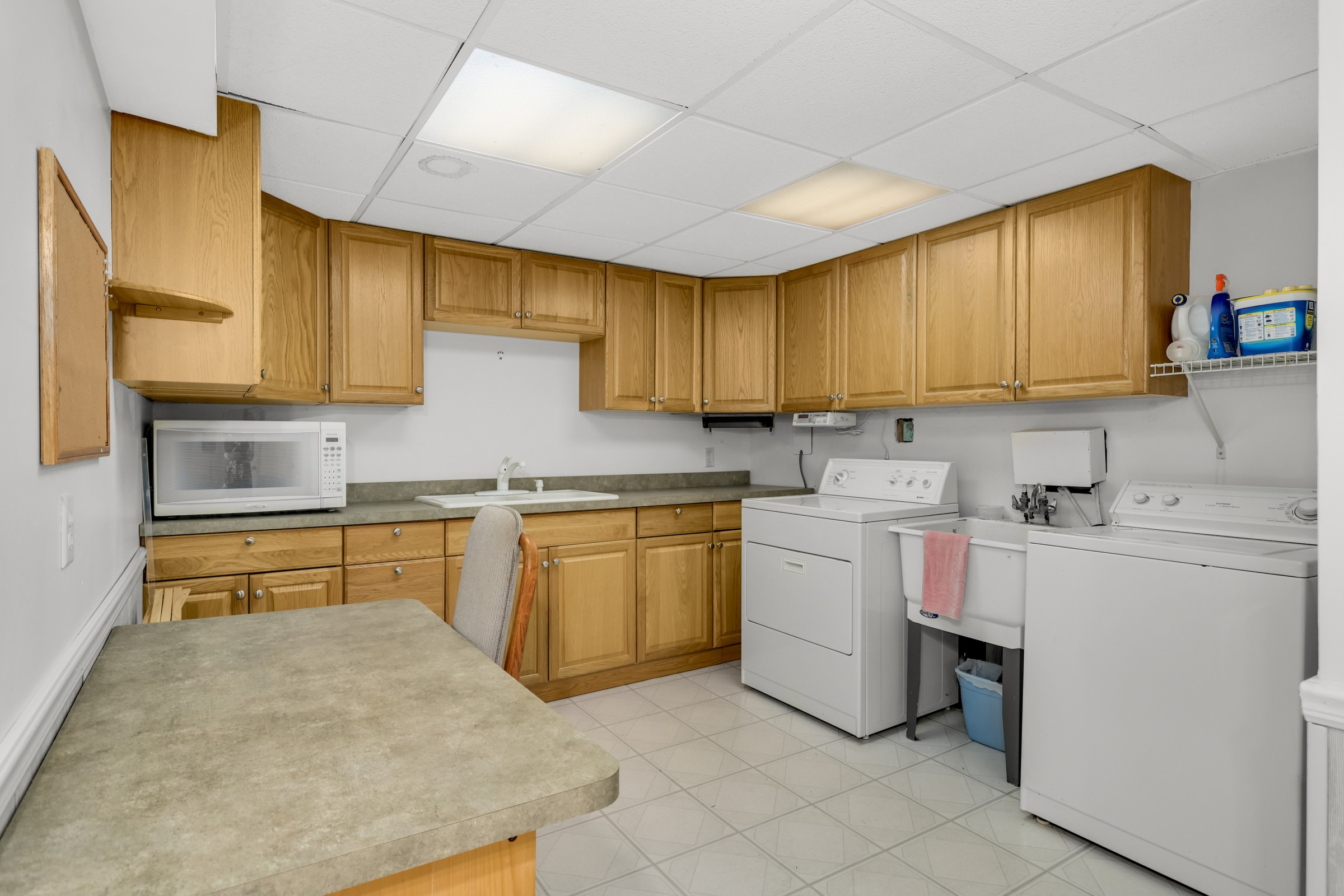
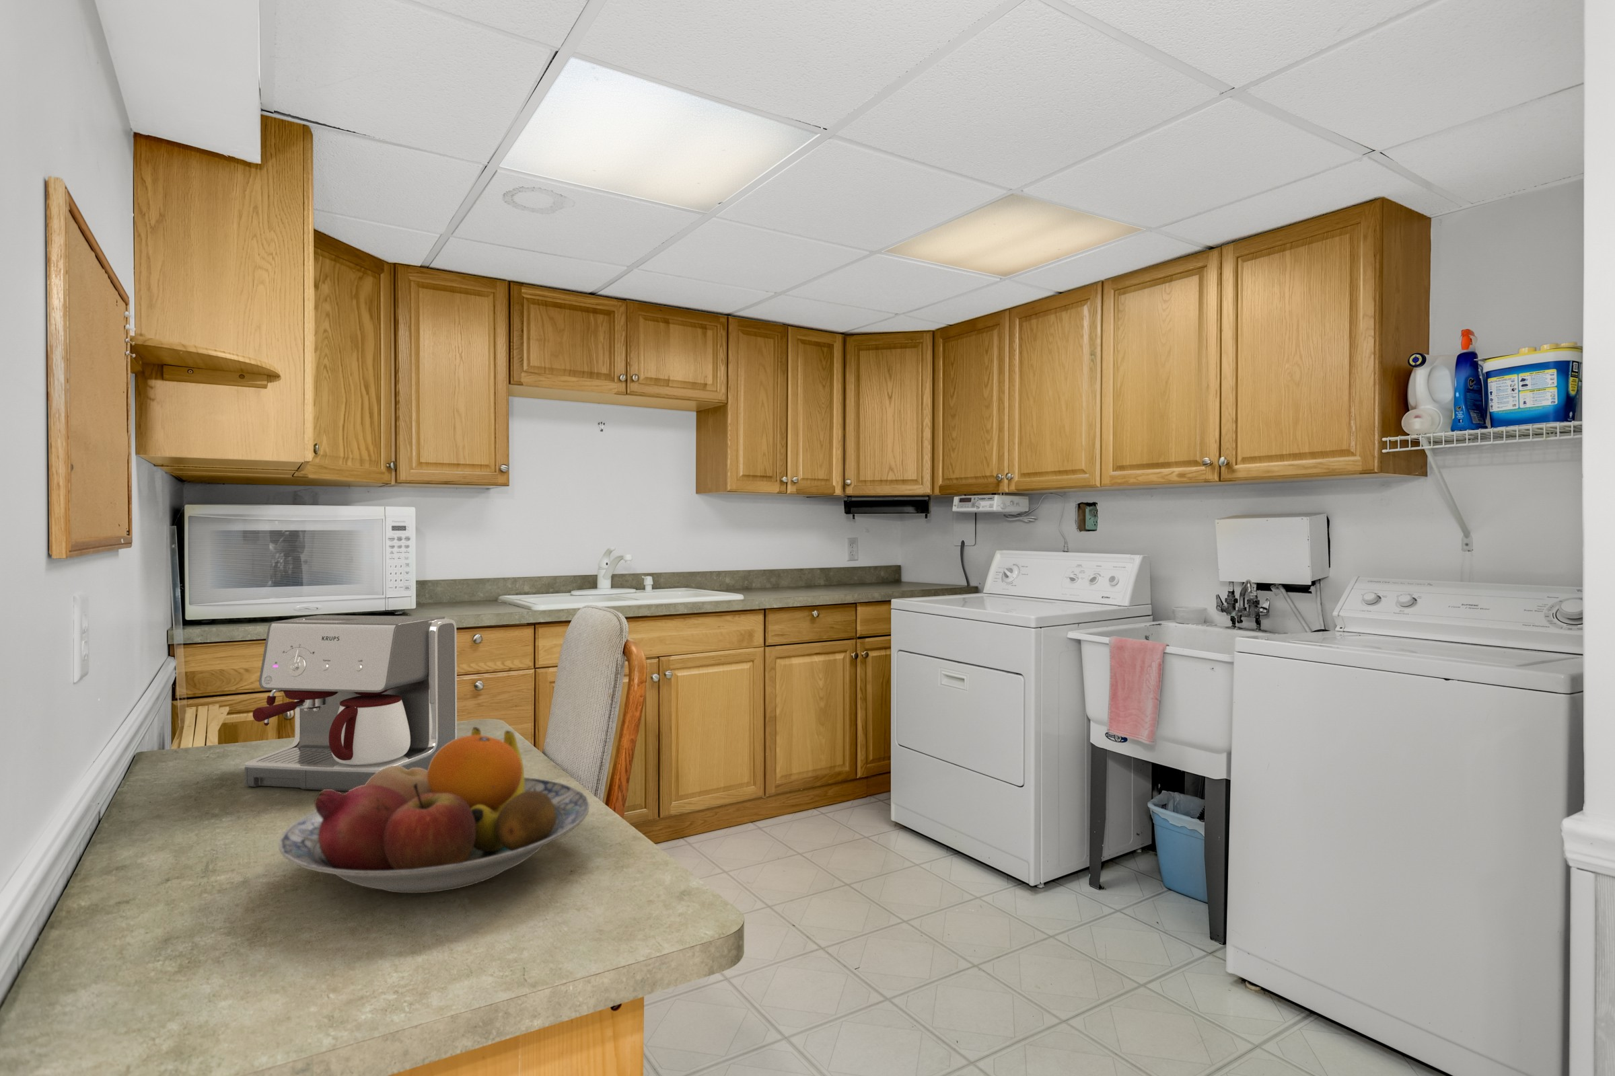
+ fruit bowl (445, 805)
+ coffee maker (354, 695)
